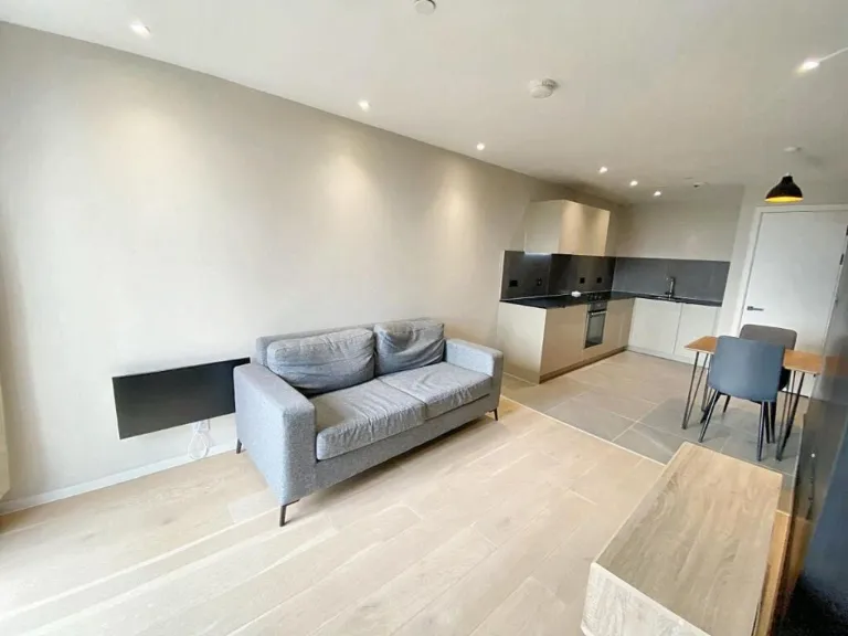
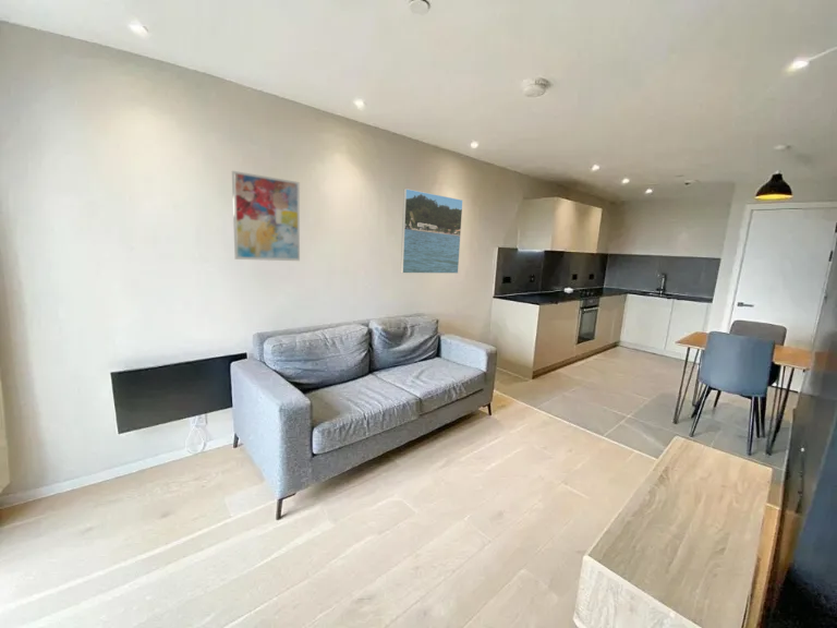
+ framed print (433, 234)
+ wall art (268, 219)
